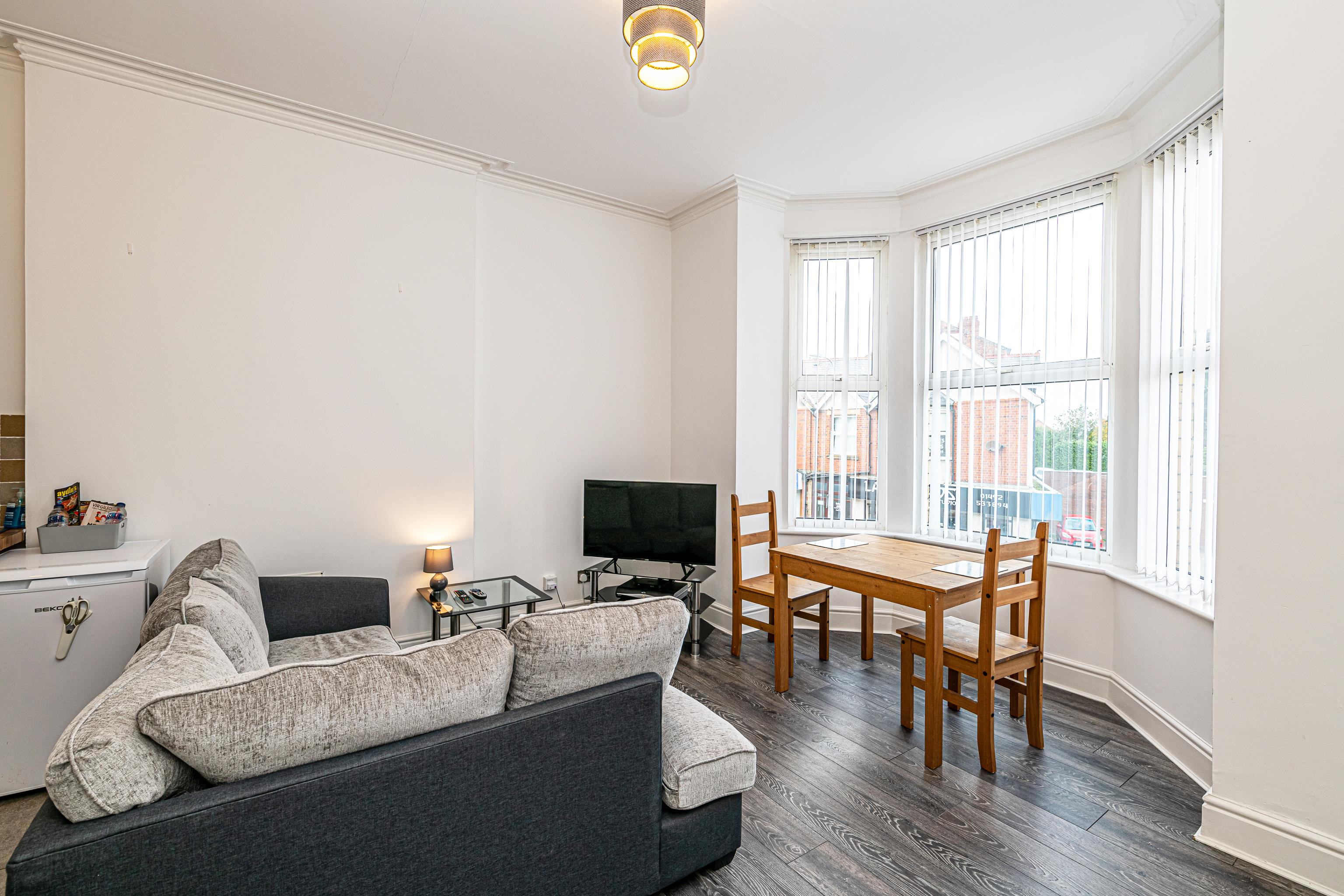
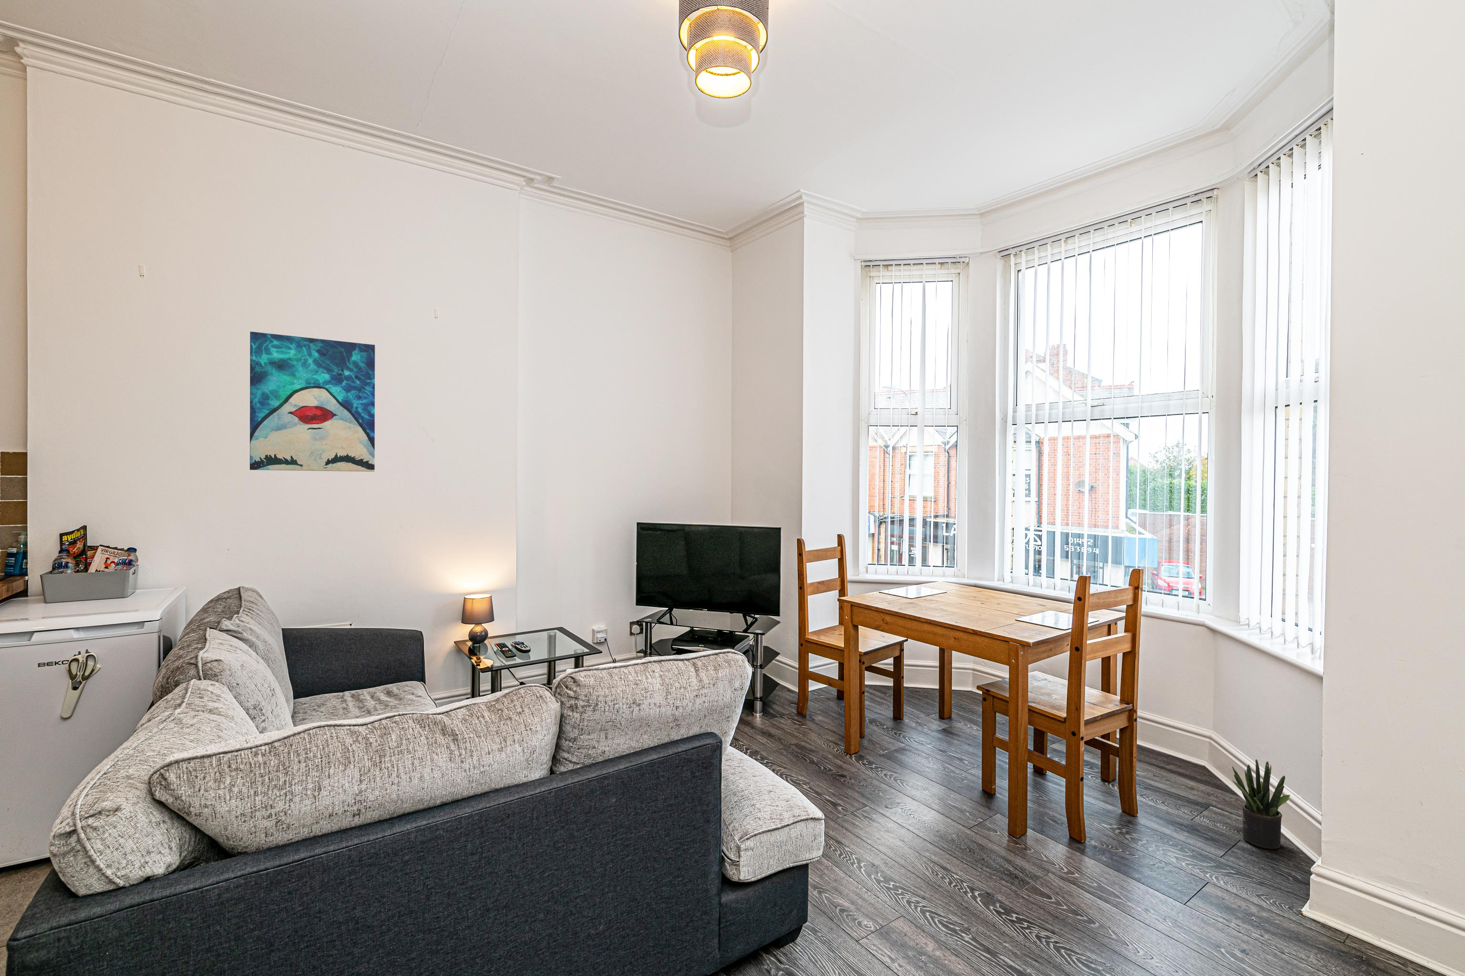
+ potted plant (1257, 801)
+ wall art (315, 404)
